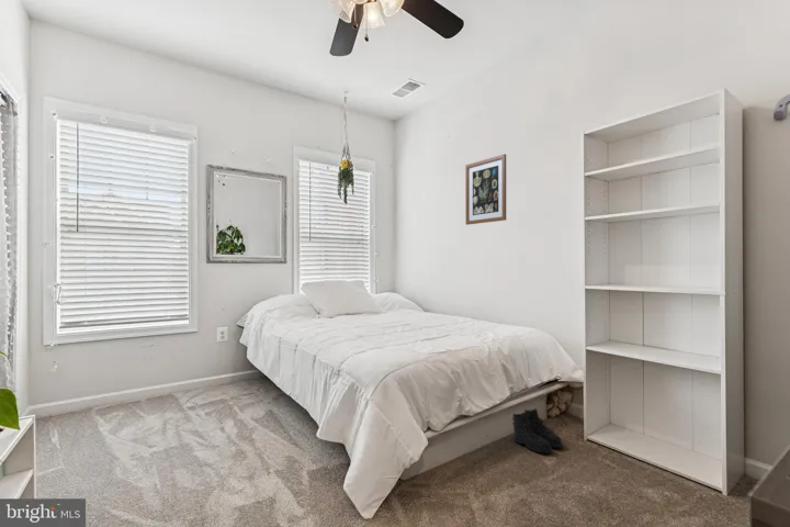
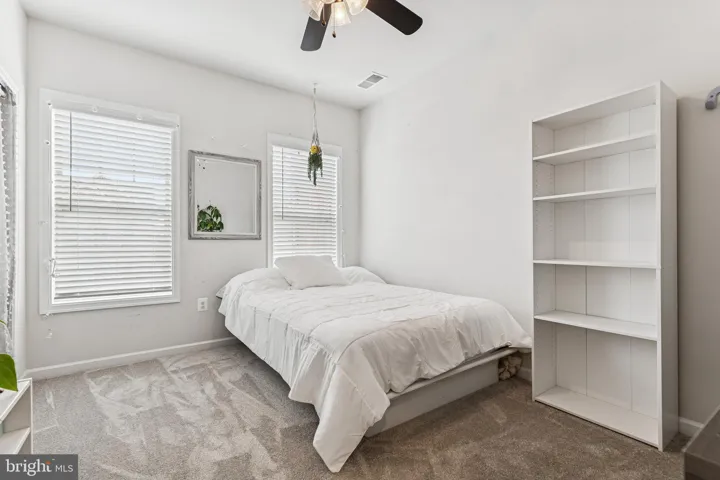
- boots (537, 427)
- wall art (484, 191)
